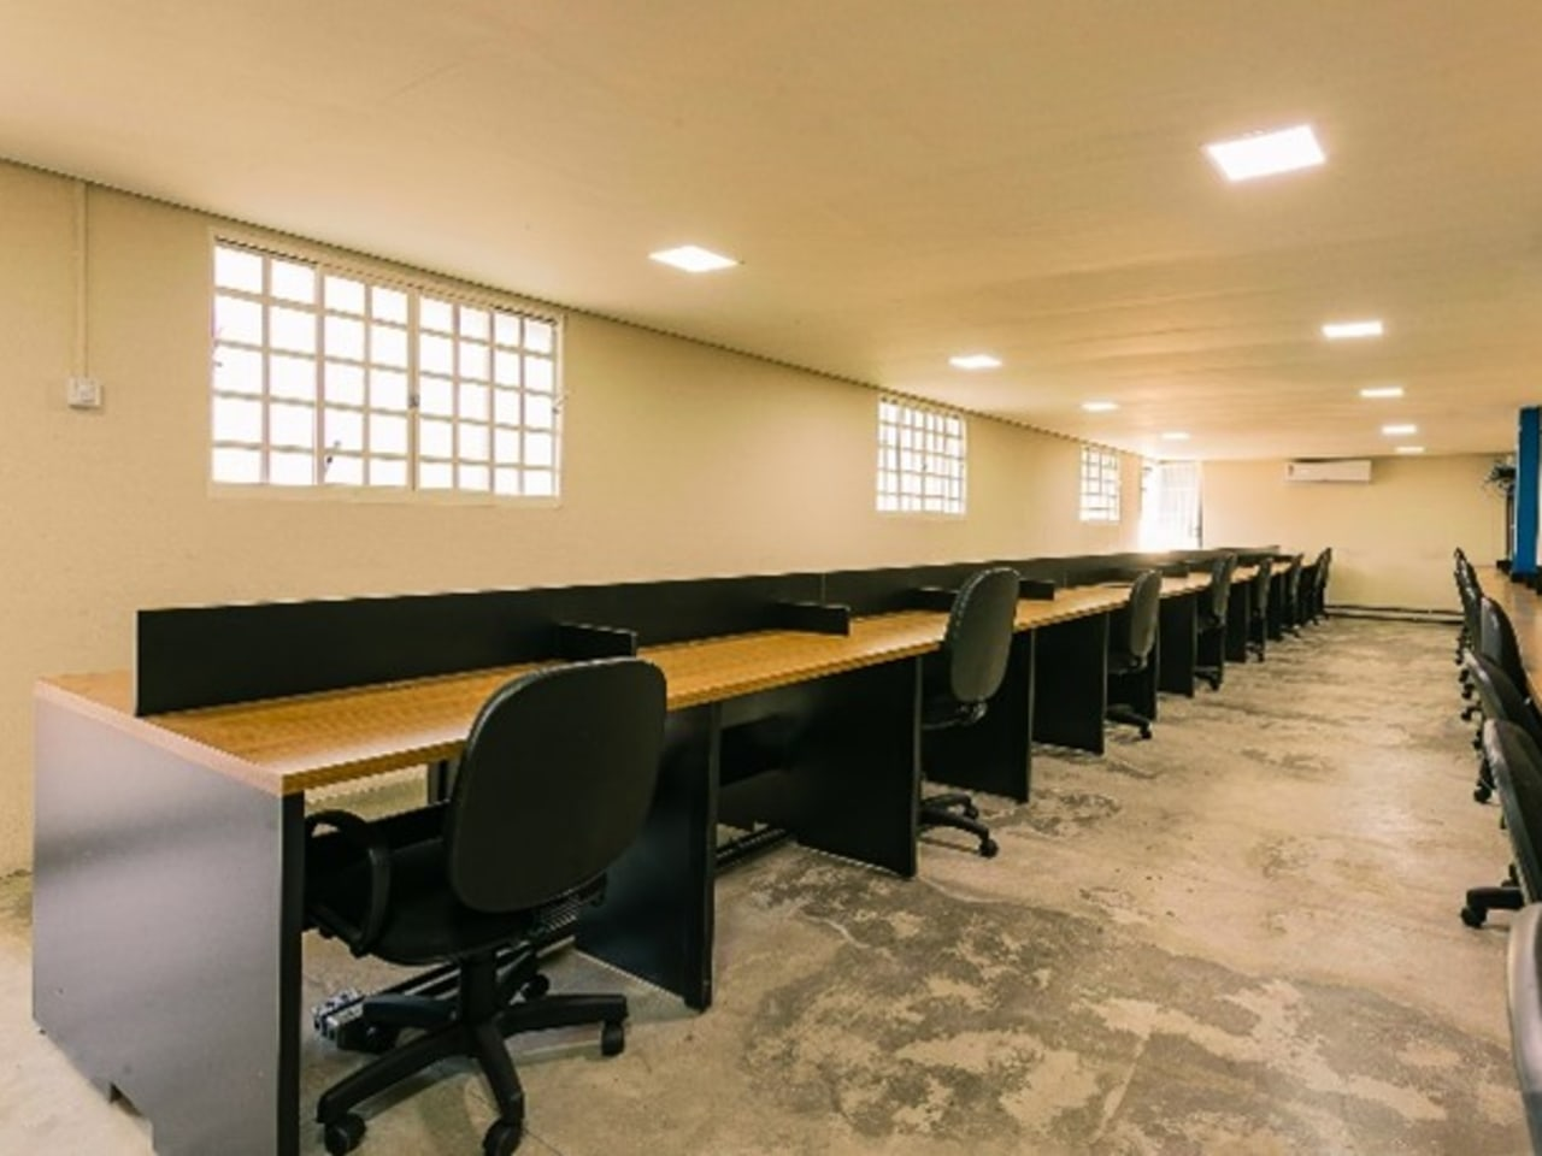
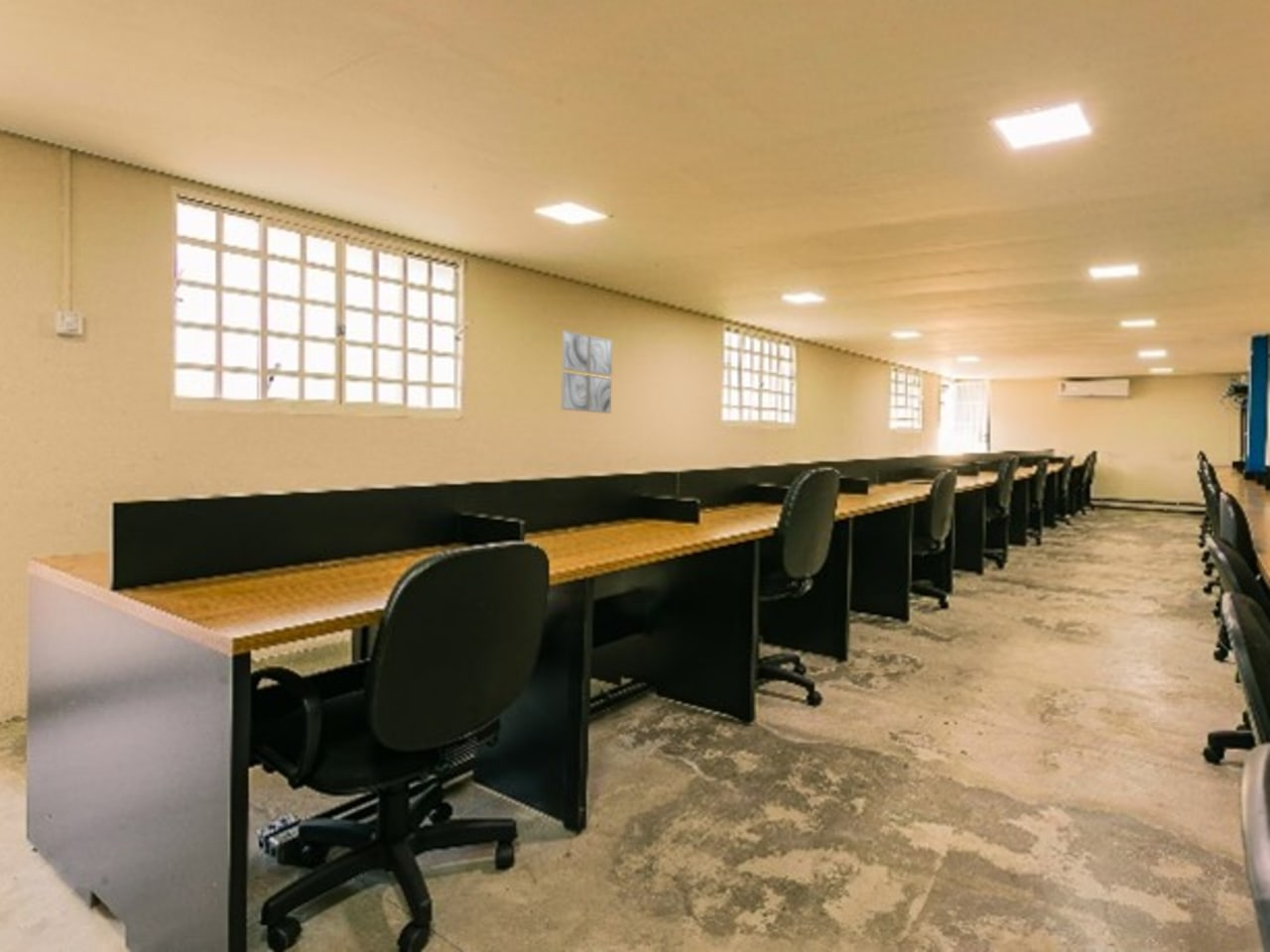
+ wall art (587, 372)
